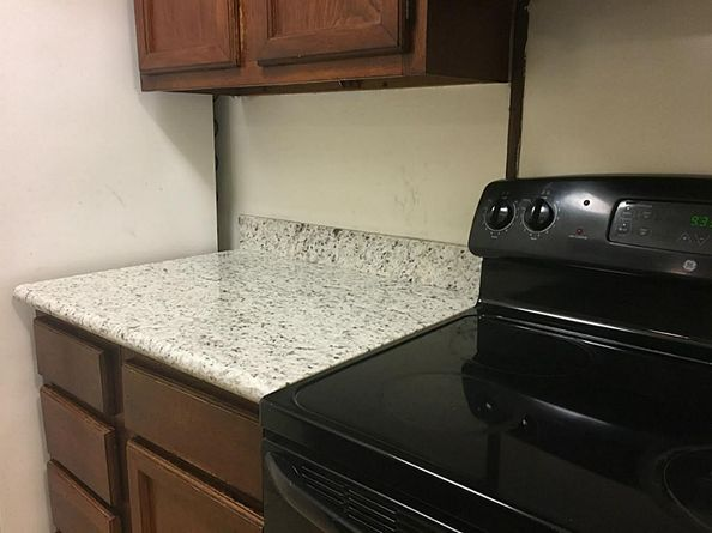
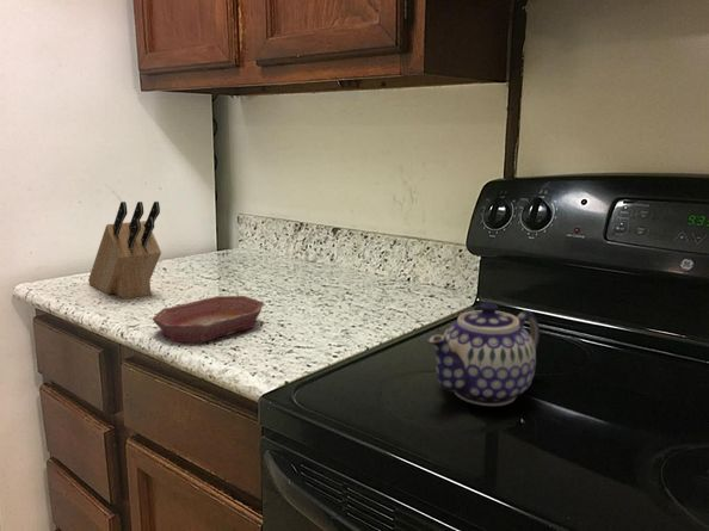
+ knife block (124, 245)
+ bowl (211, 317)
+ teapot (486, 347)
